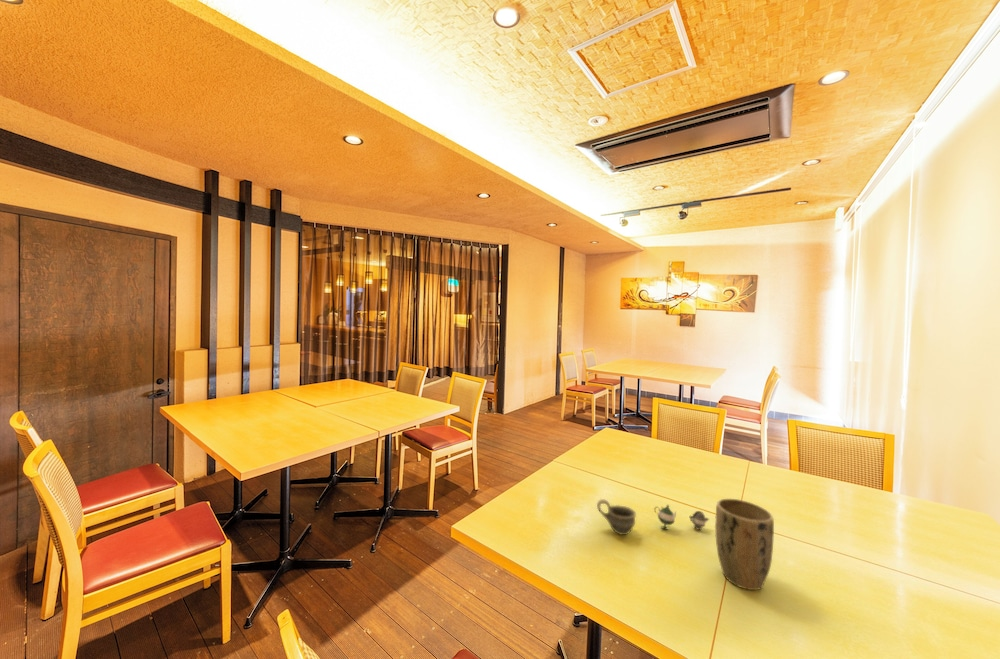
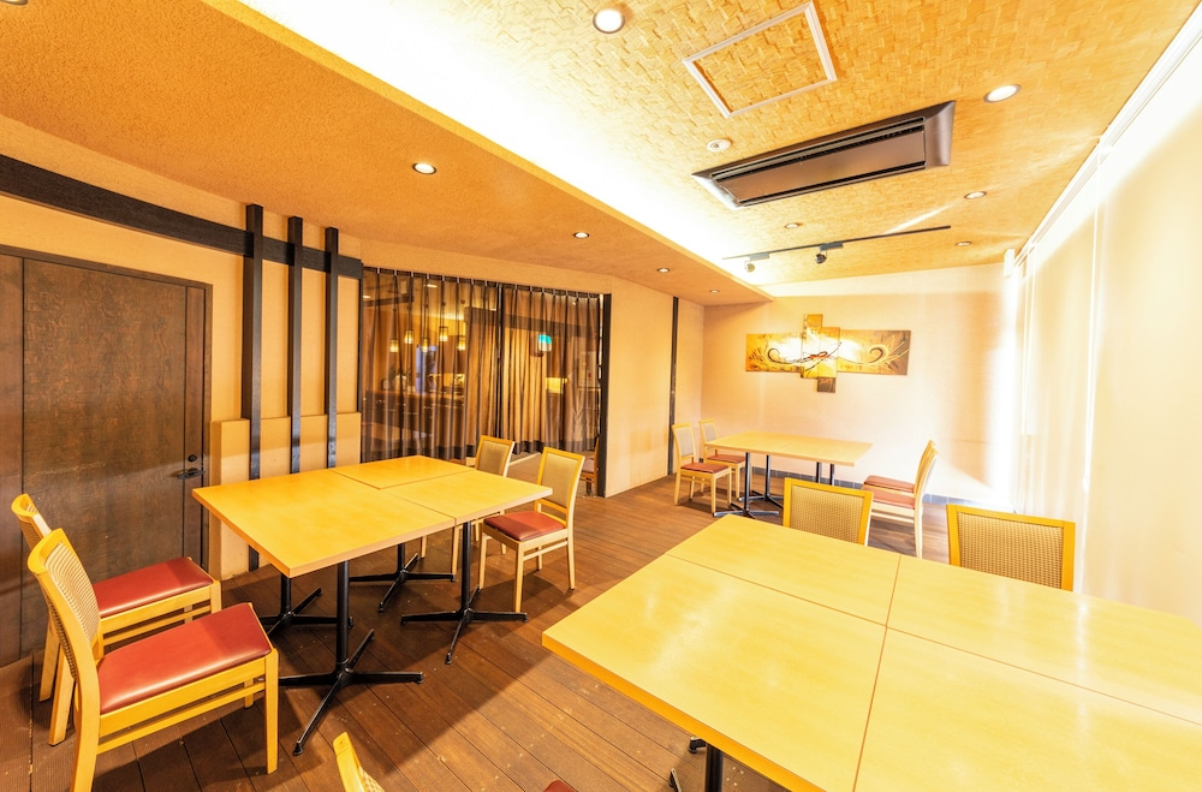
- teapot (675, 516)
- plant pot (742, 543)
- cup (617, 516)
